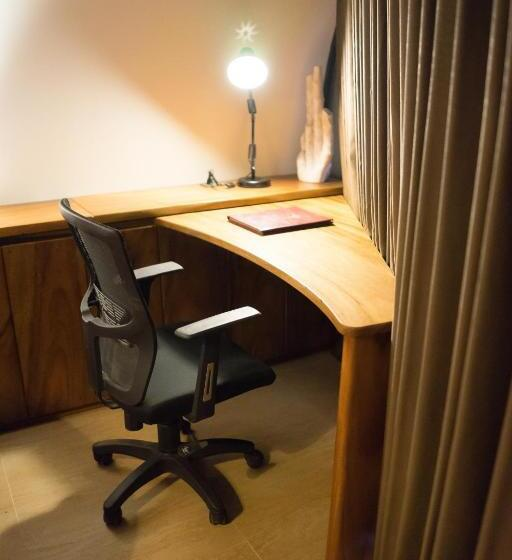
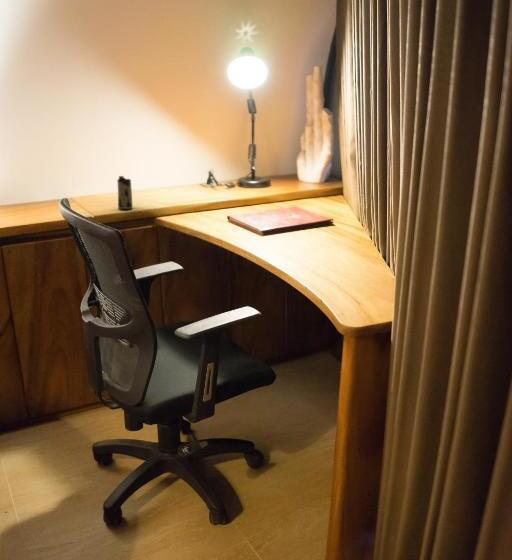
+ mug (123, 192)
